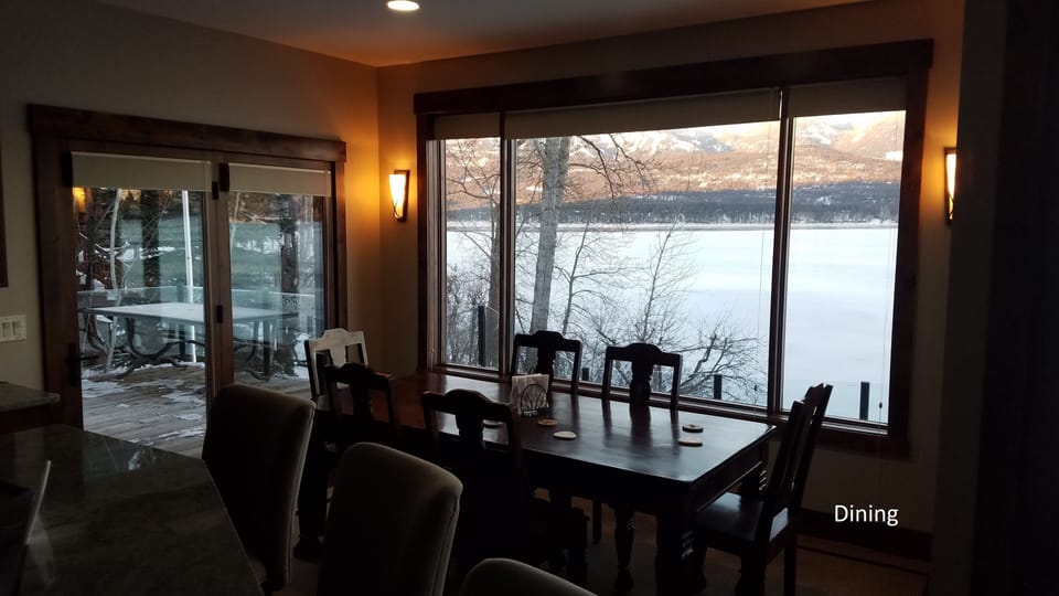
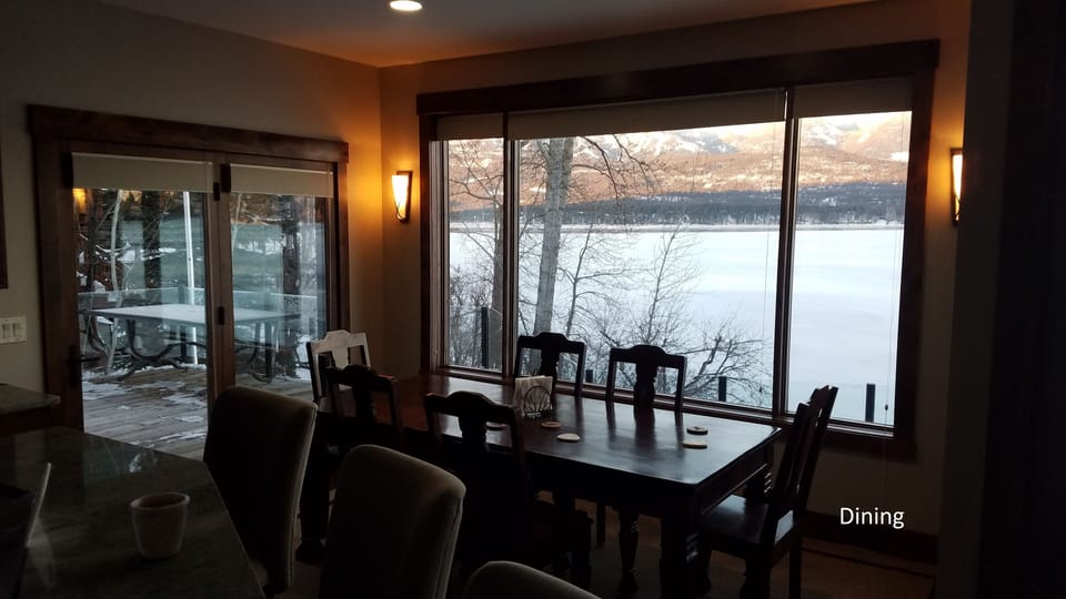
+ mug (163, 525)
